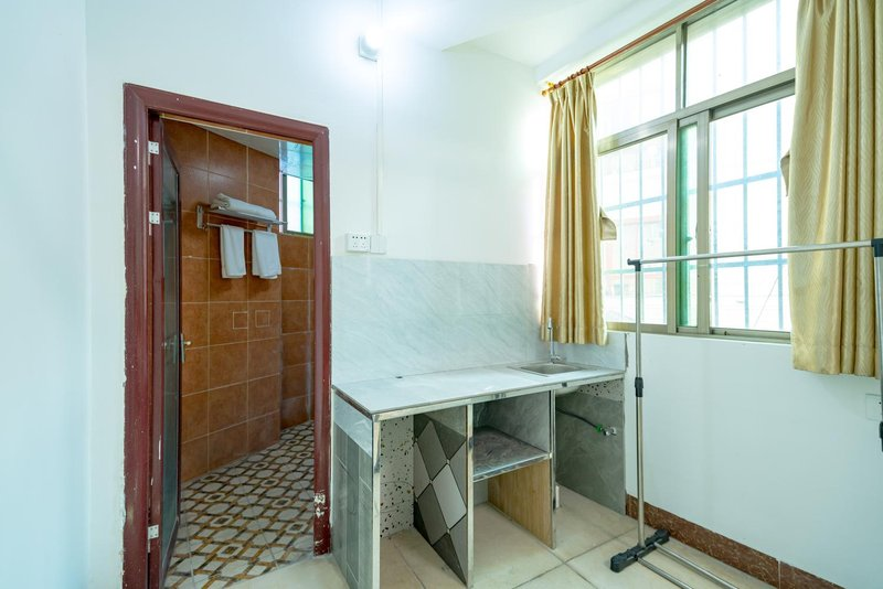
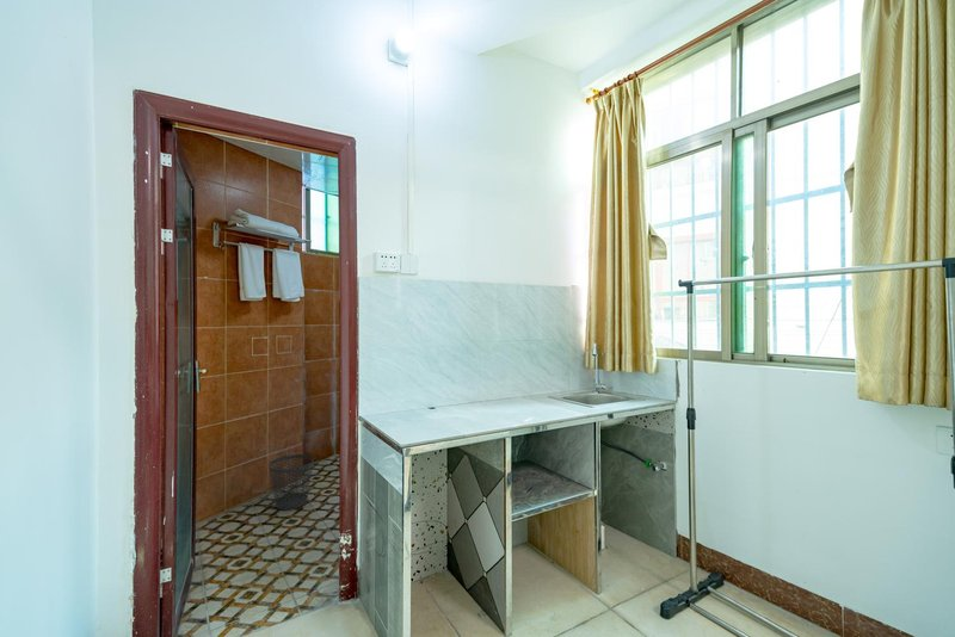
+ wastebasket (291, 483)
